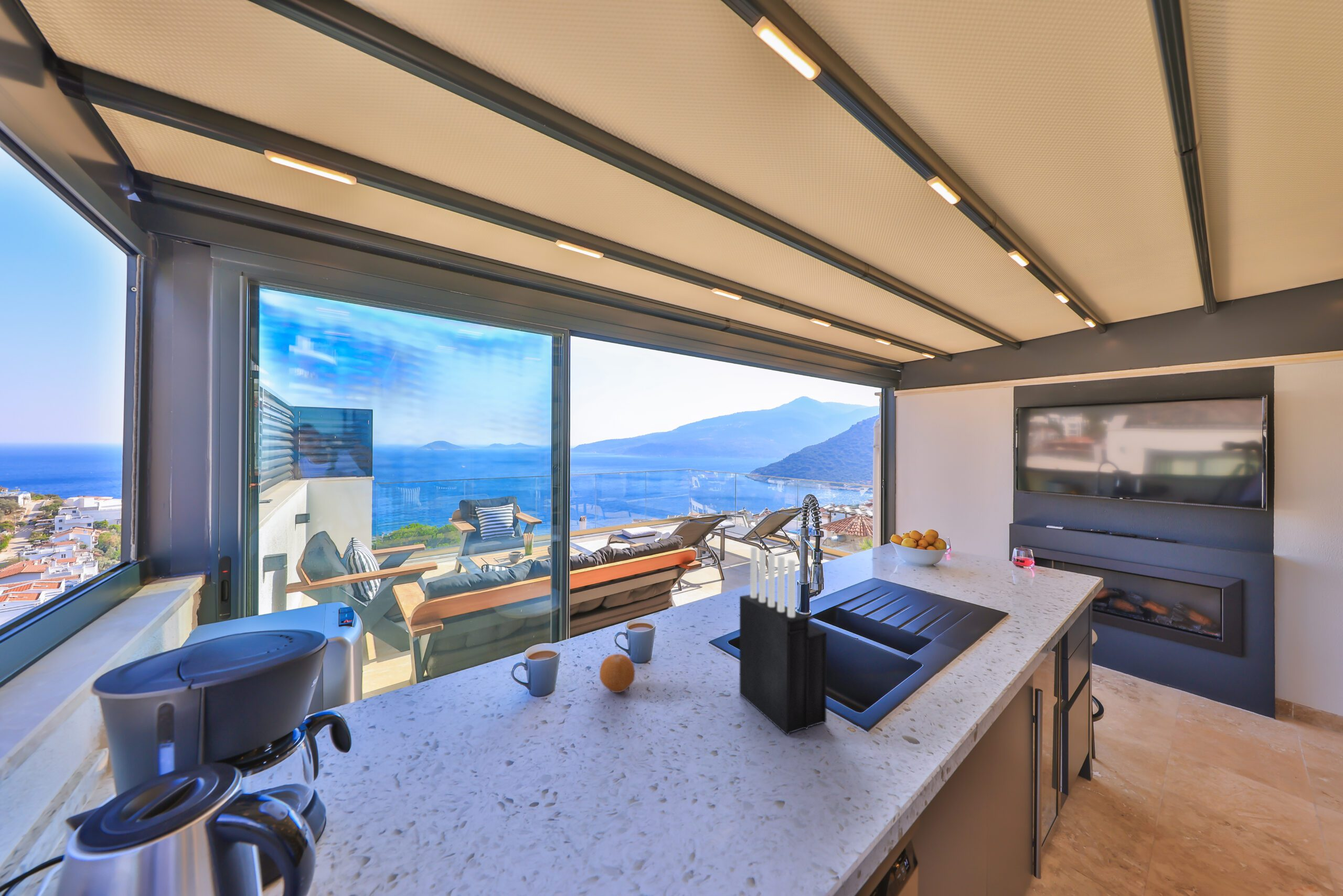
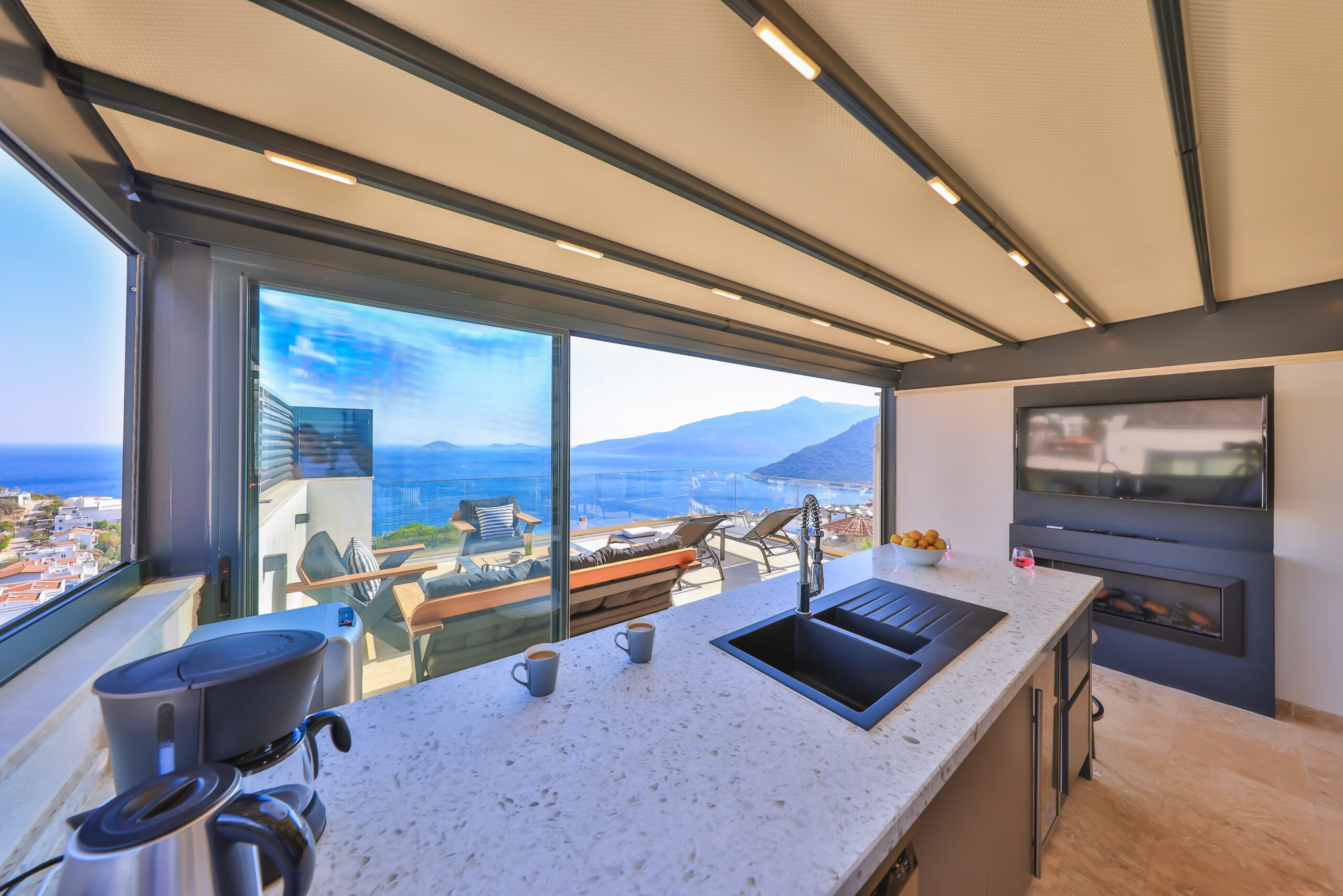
- knife block (784, 629)
- fruit (617, 673)
